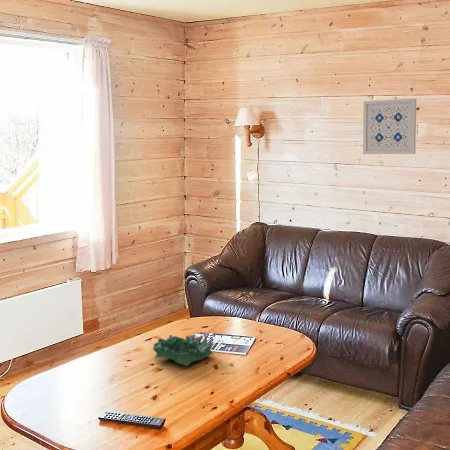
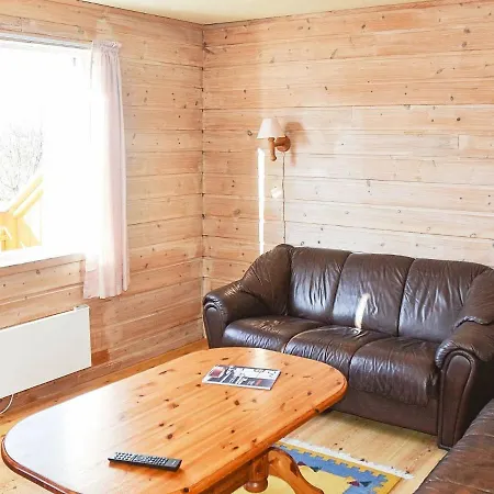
- decorative bowl (184, 349)
- wall art (389, 127)
